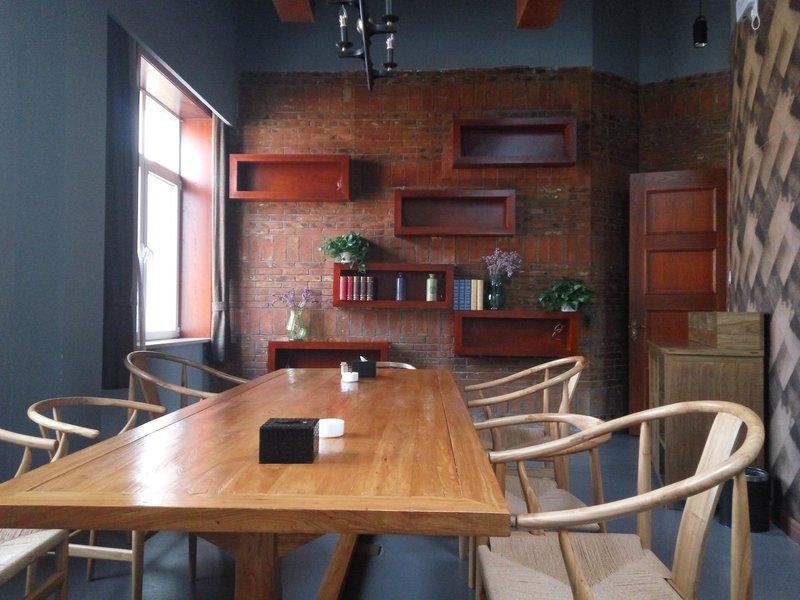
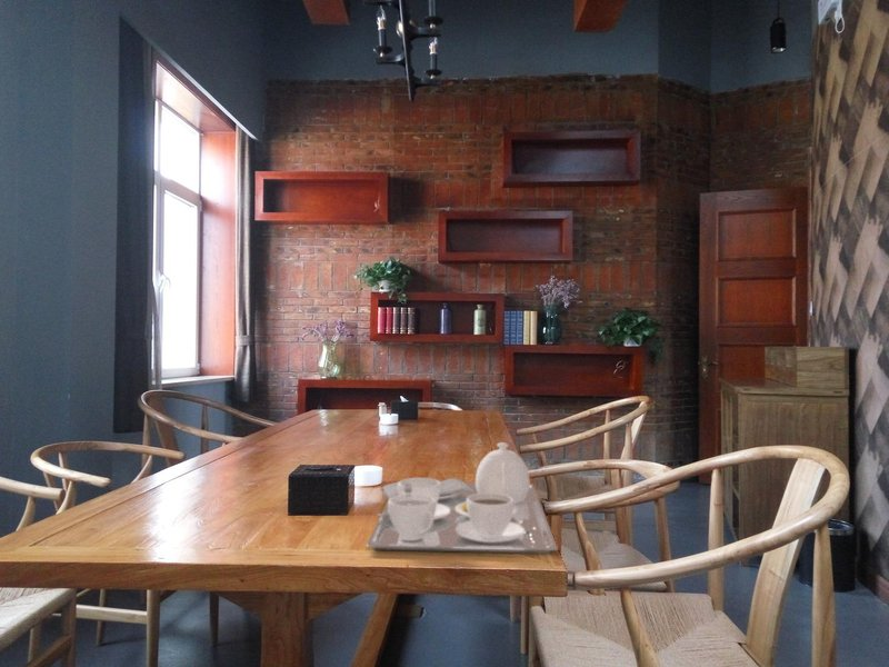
+ tea set (457, 484)
